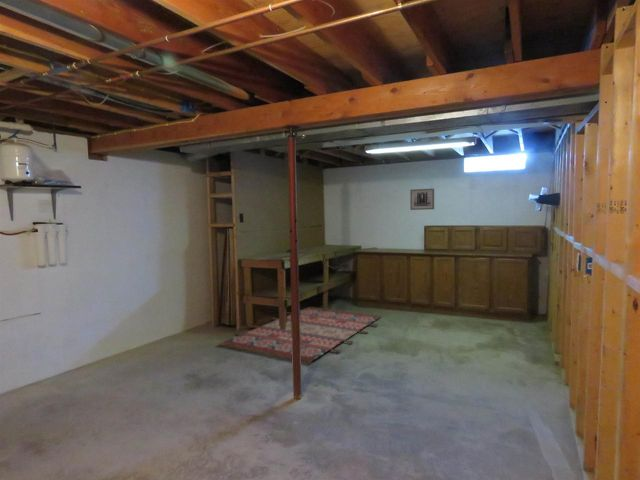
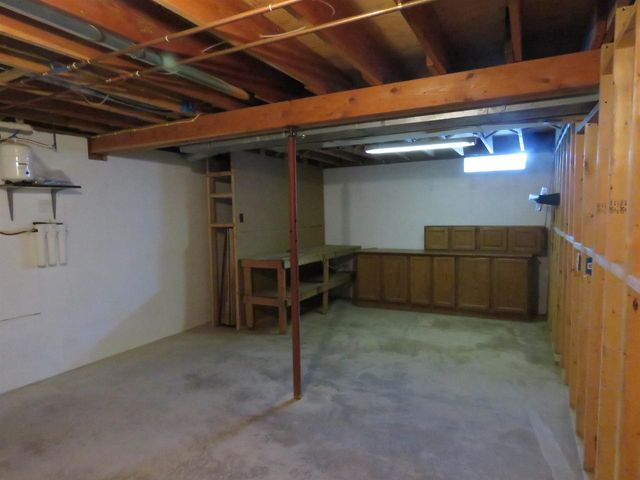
- wall art (422, 199)
- rug (309, 328)
